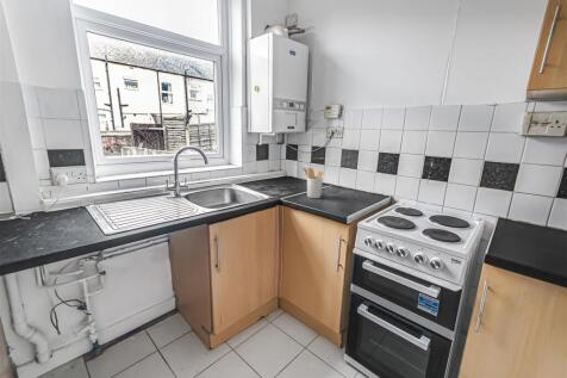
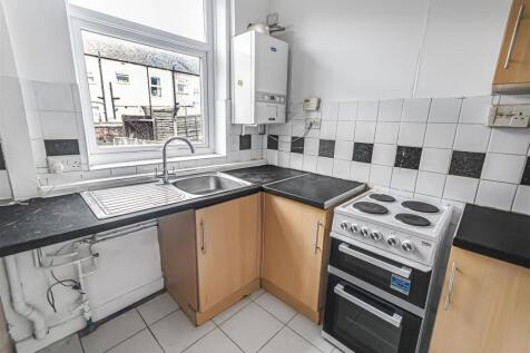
- utensil holder (312, 181)
